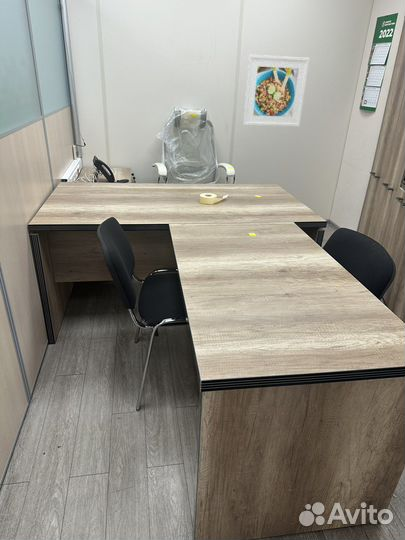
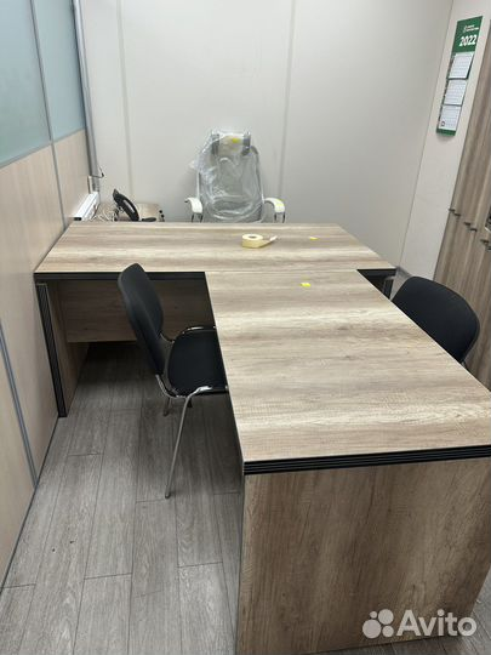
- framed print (275, 92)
